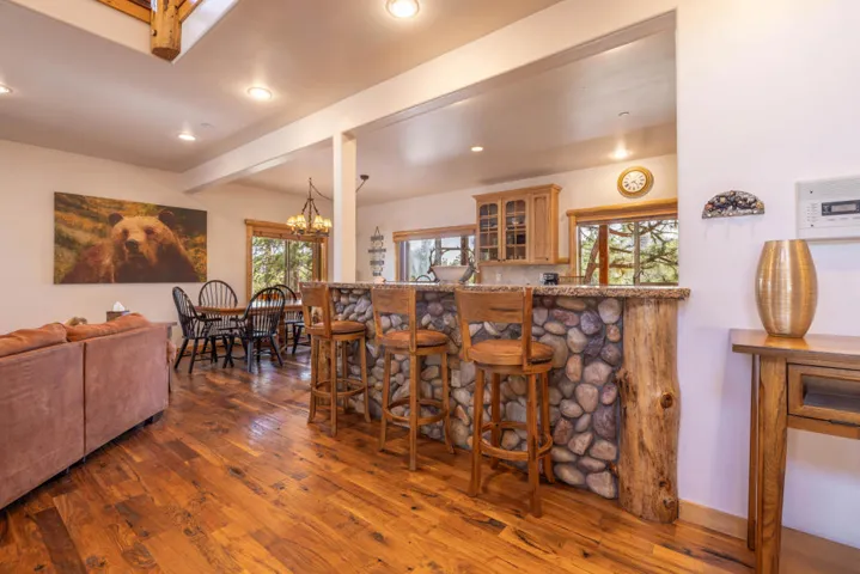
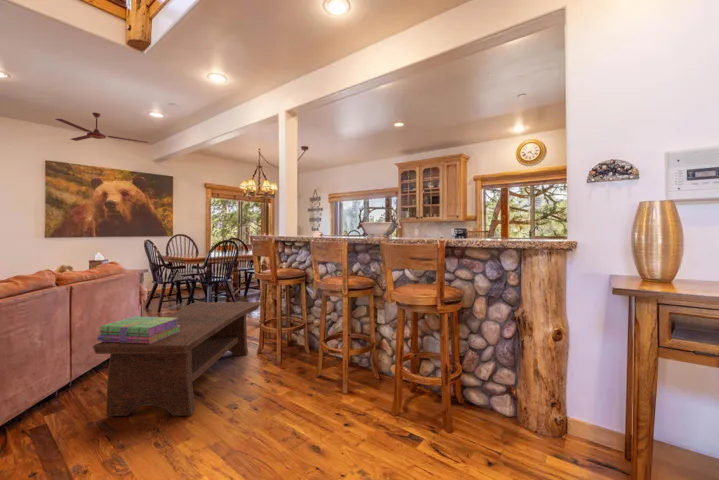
+ ceiling fan (102, 134)
+ stack of books (141, 328)
+ coffee table (194, 348)
